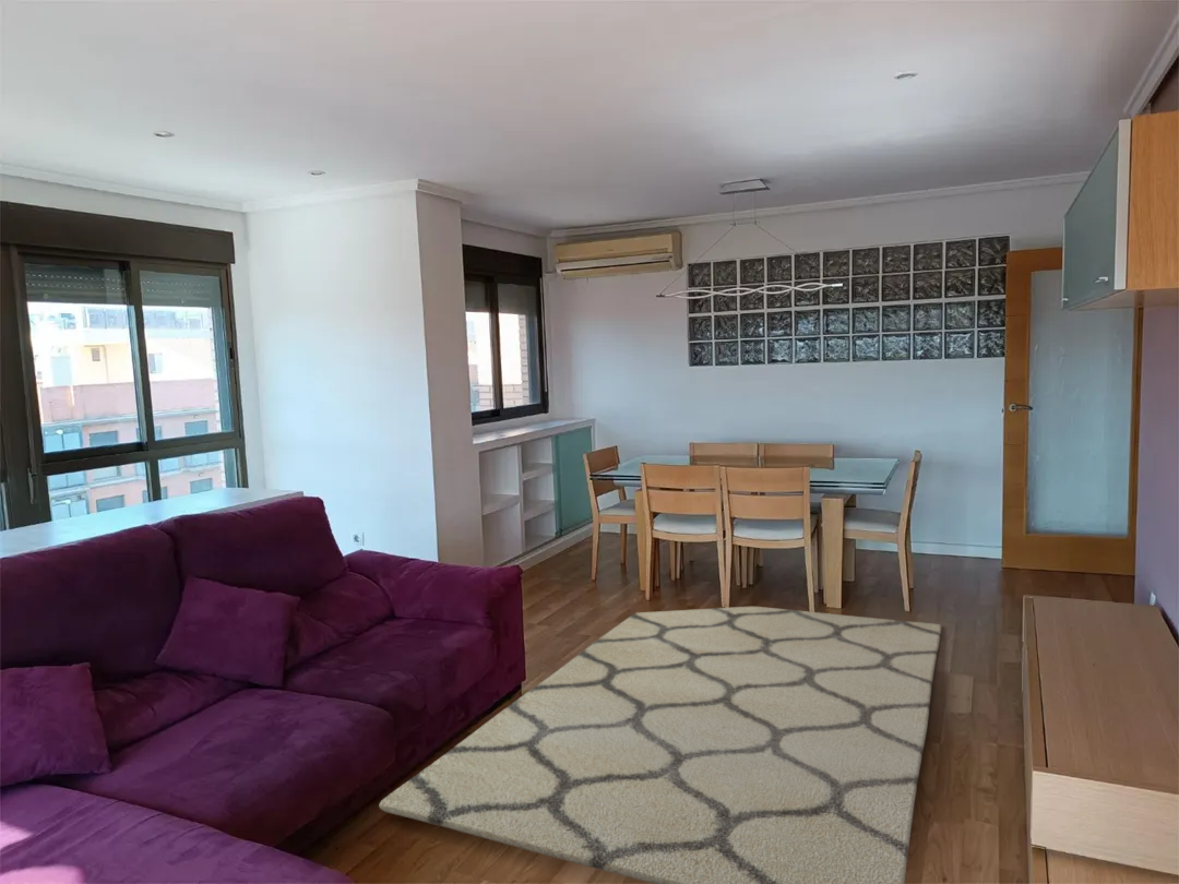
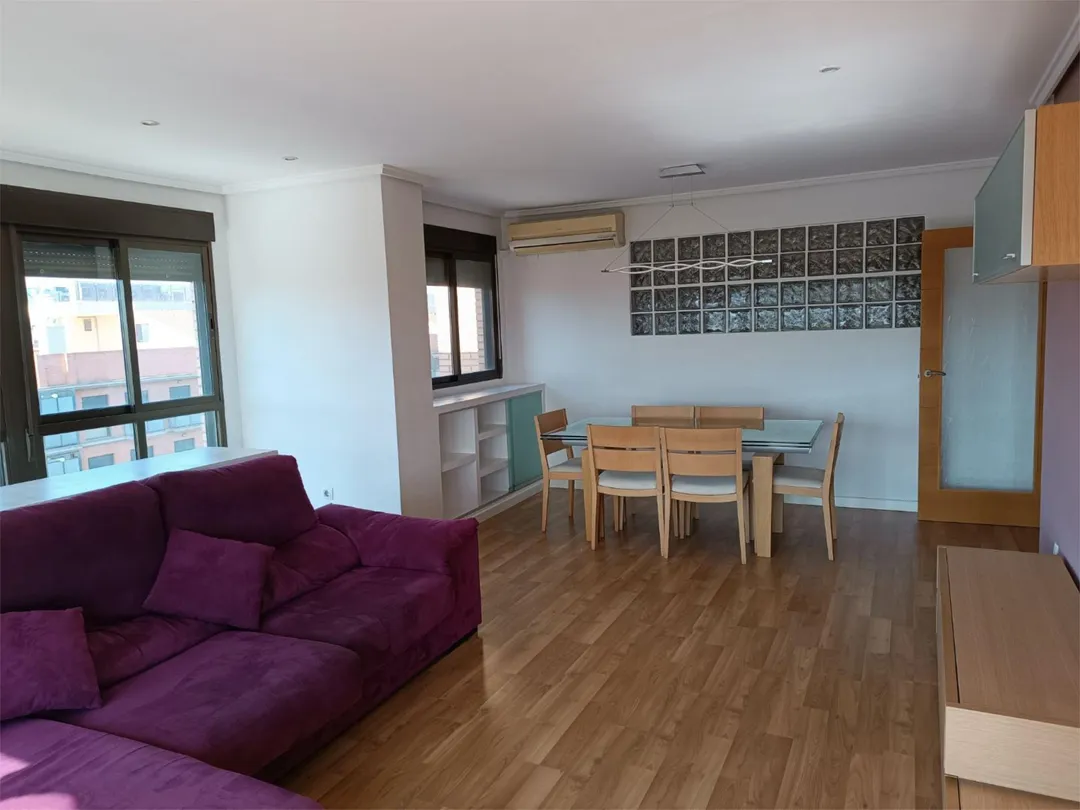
- rug (723, 696)
